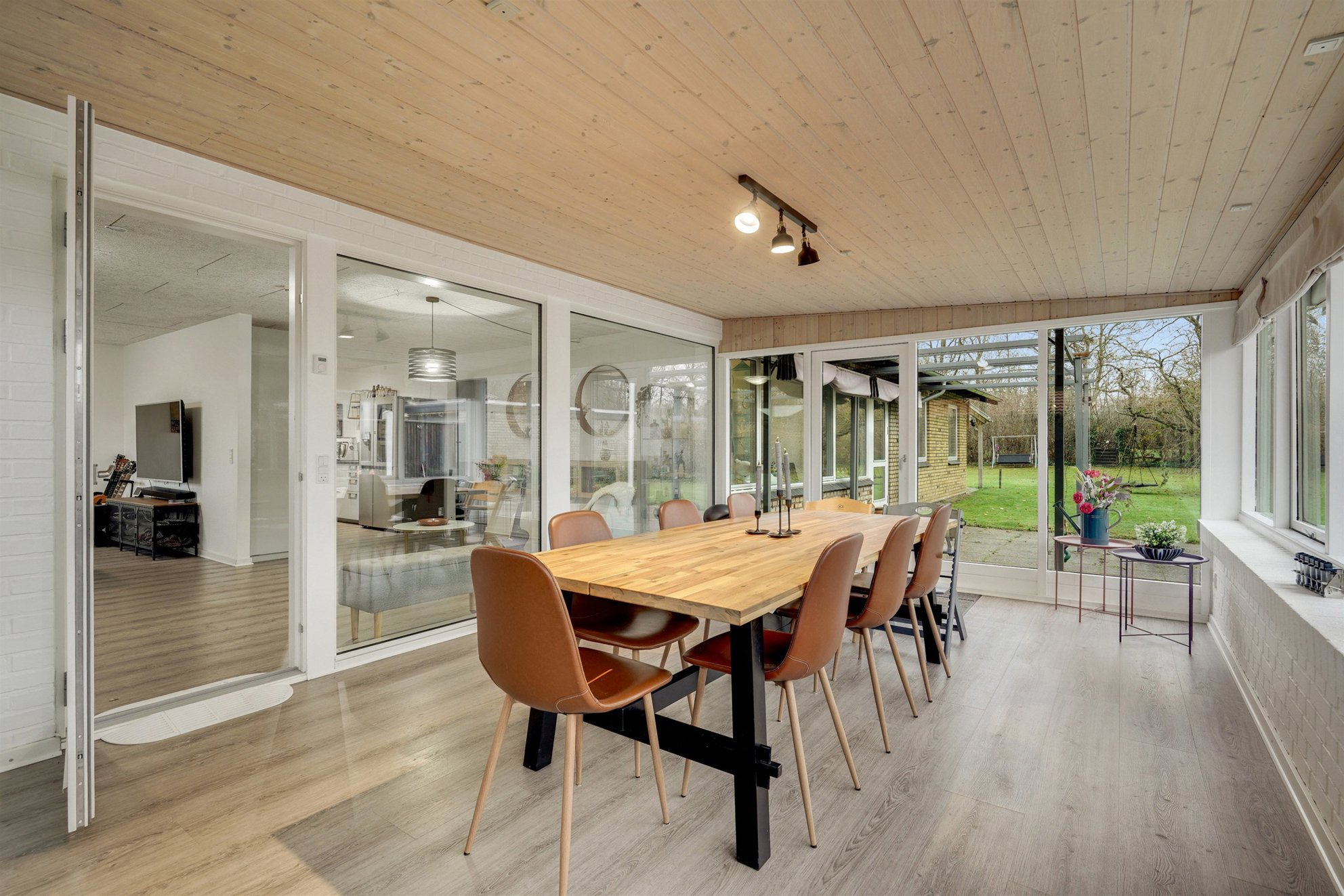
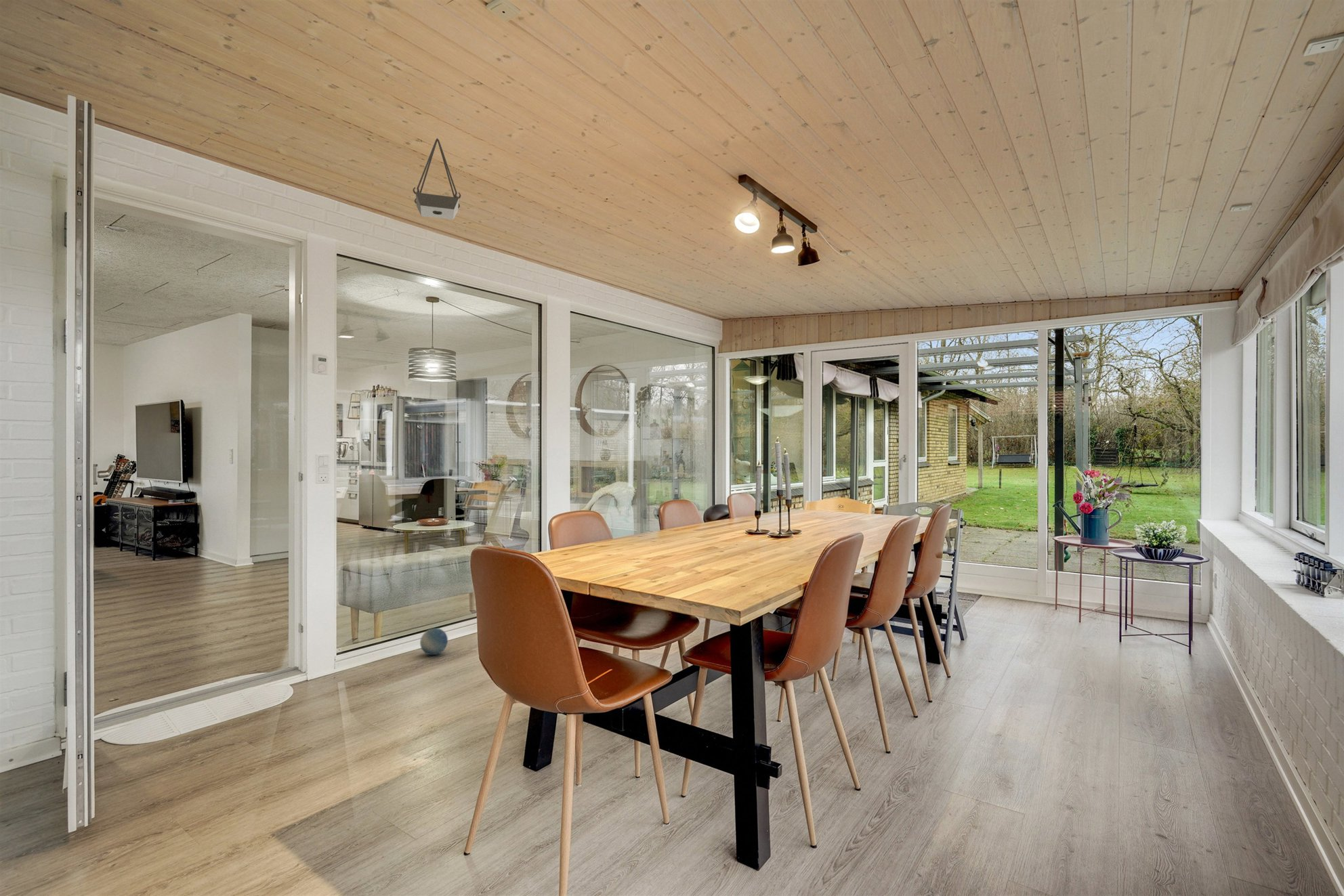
+ hanging planter (446, 173)
+ decorative ball (434, 641)
